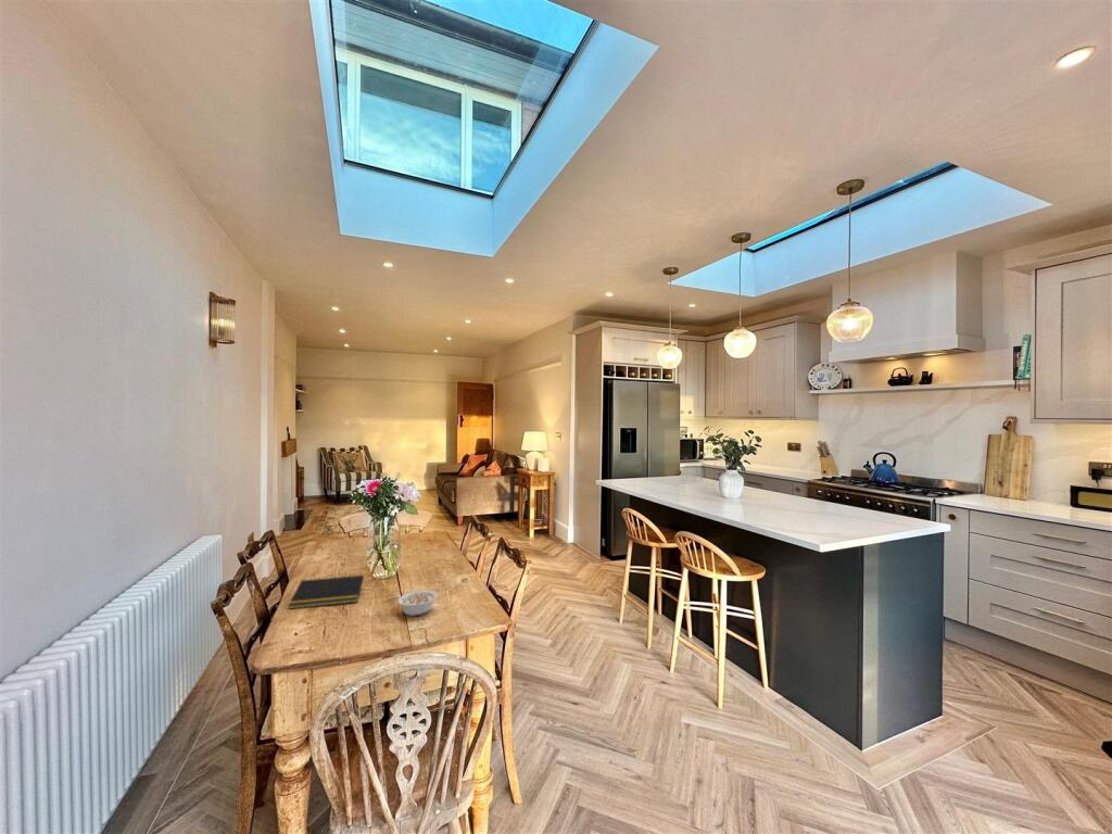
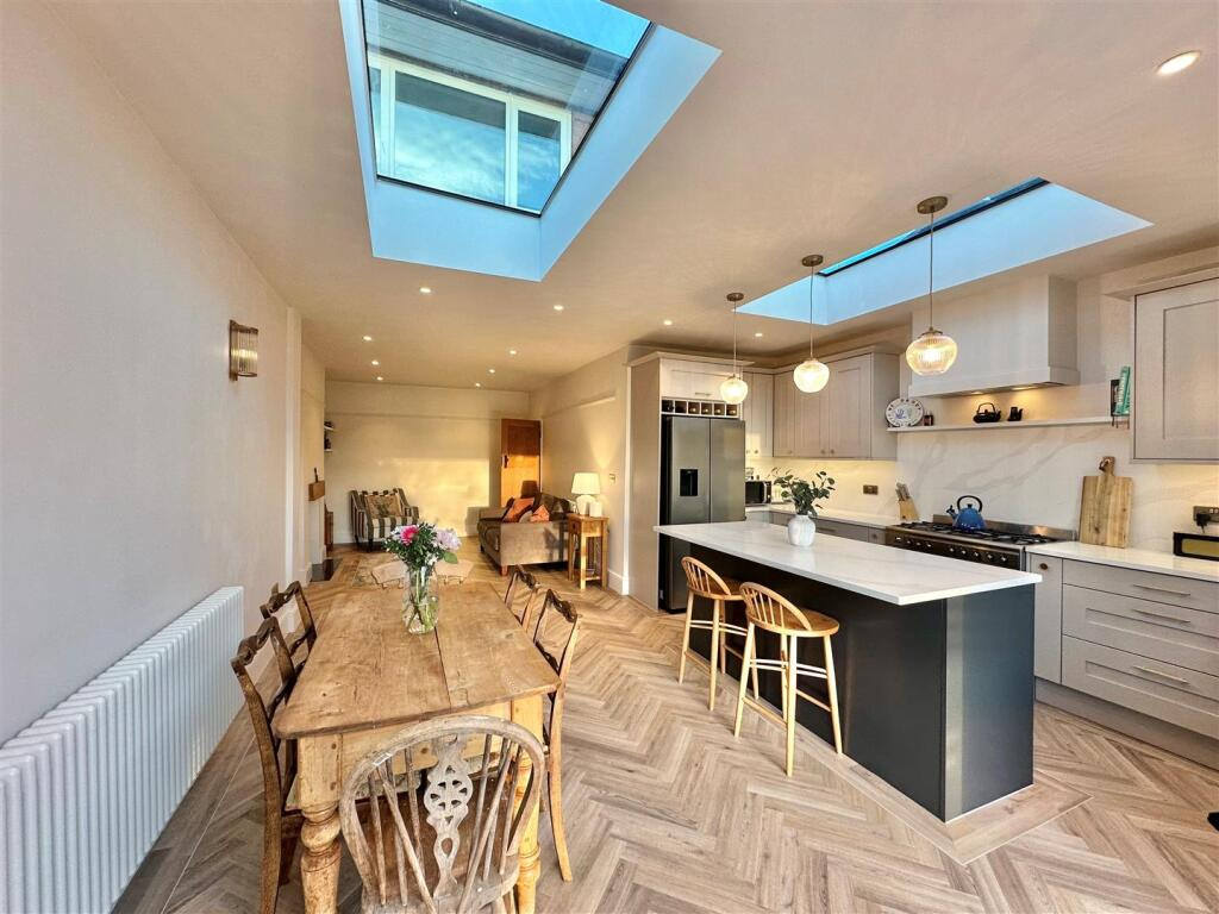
- notepad (328, 591)
- legume (416, 603)
